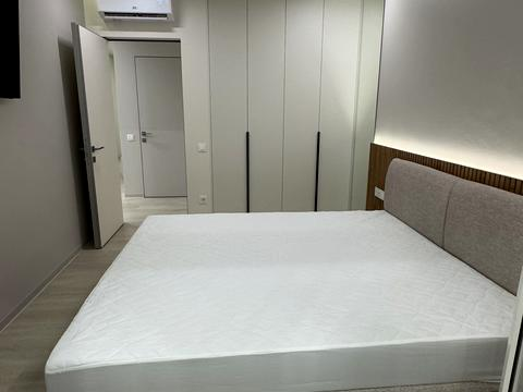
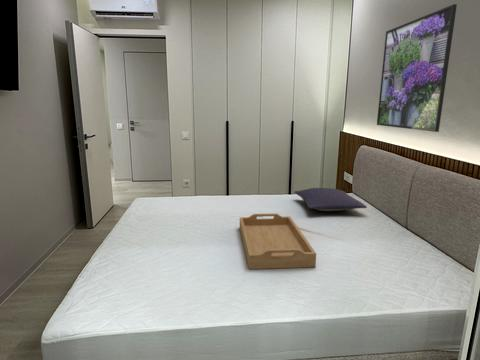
+ pillow (328, 199)
+ serving tray (272, 237)
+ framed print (409, 75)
